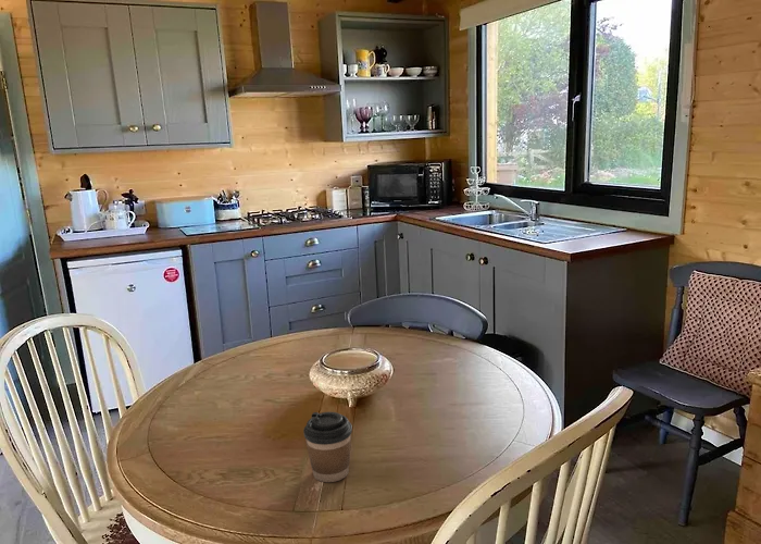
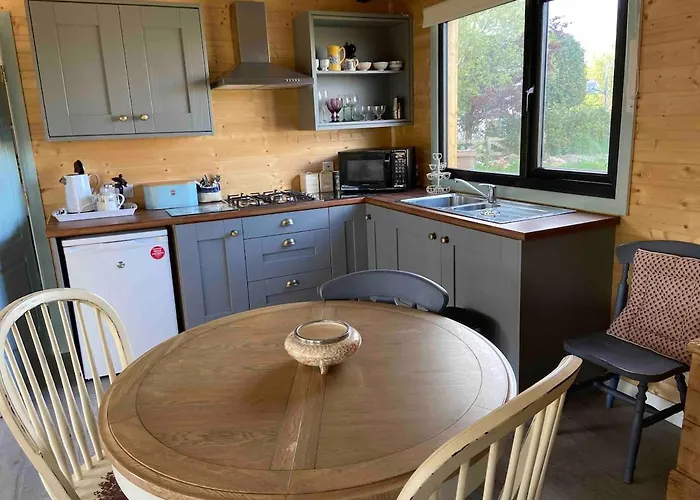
- coffee cup (328, 443)
